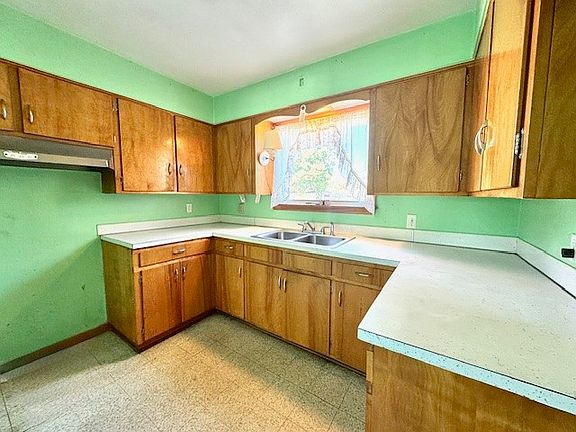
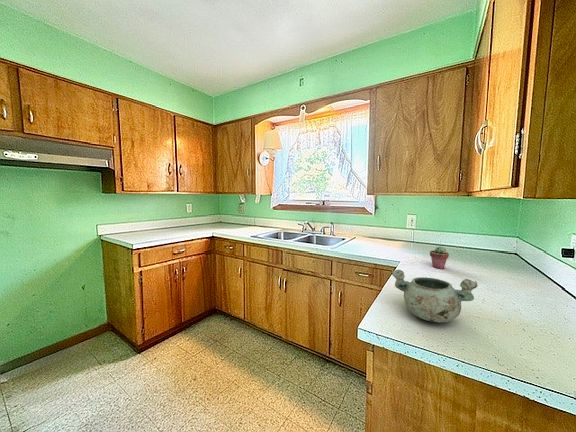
+ decorative bowl (429, 294)
+ potted succulent (439, 256)
